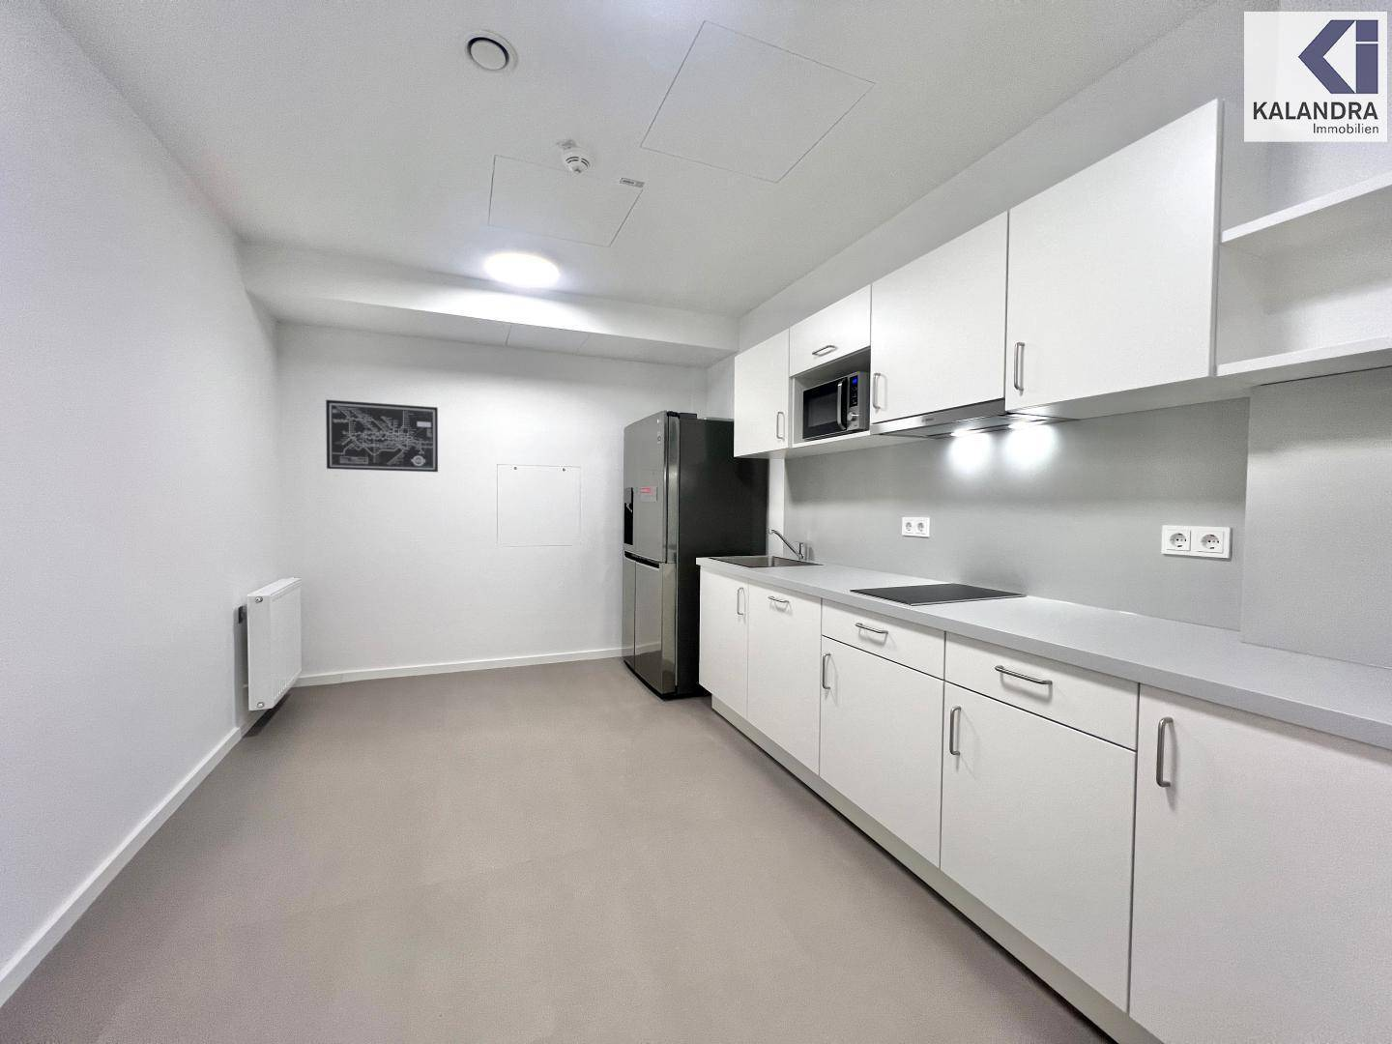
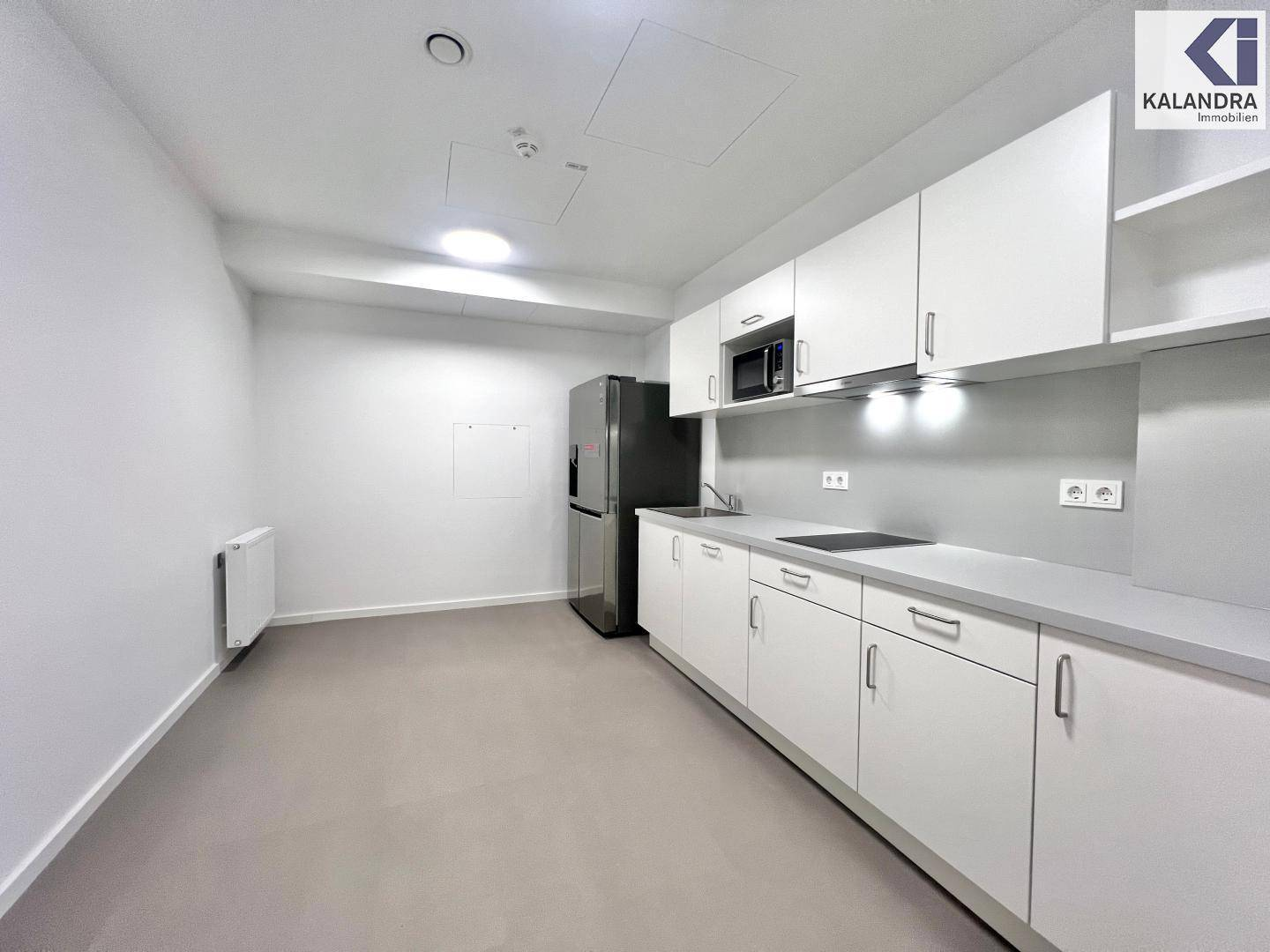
- wall art (384, 436)
